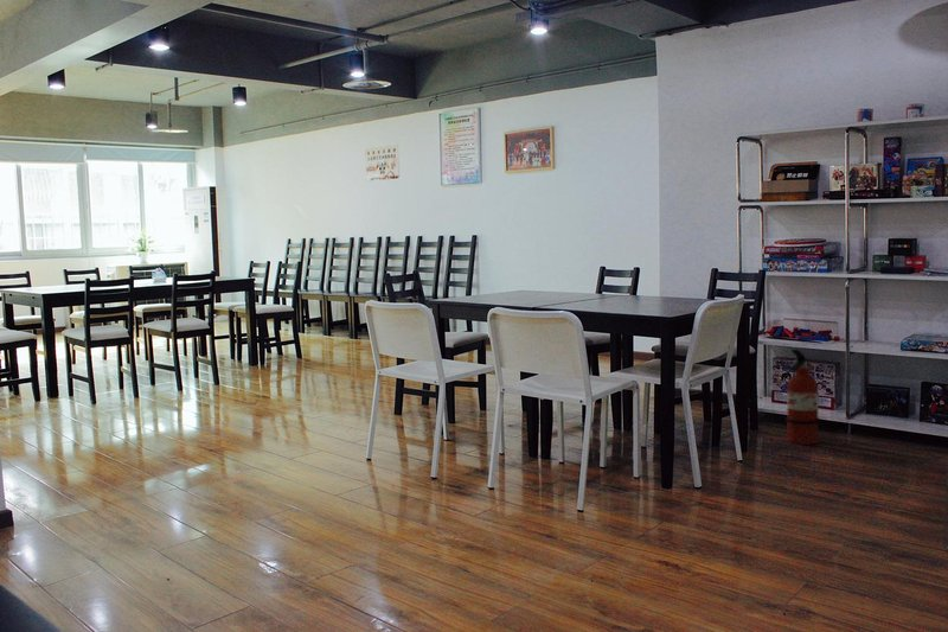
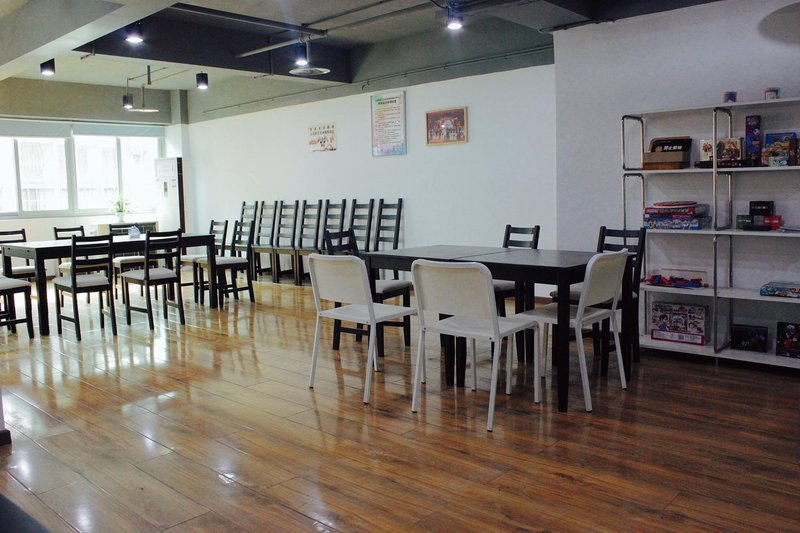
- fire extinguisher (800, 395)
